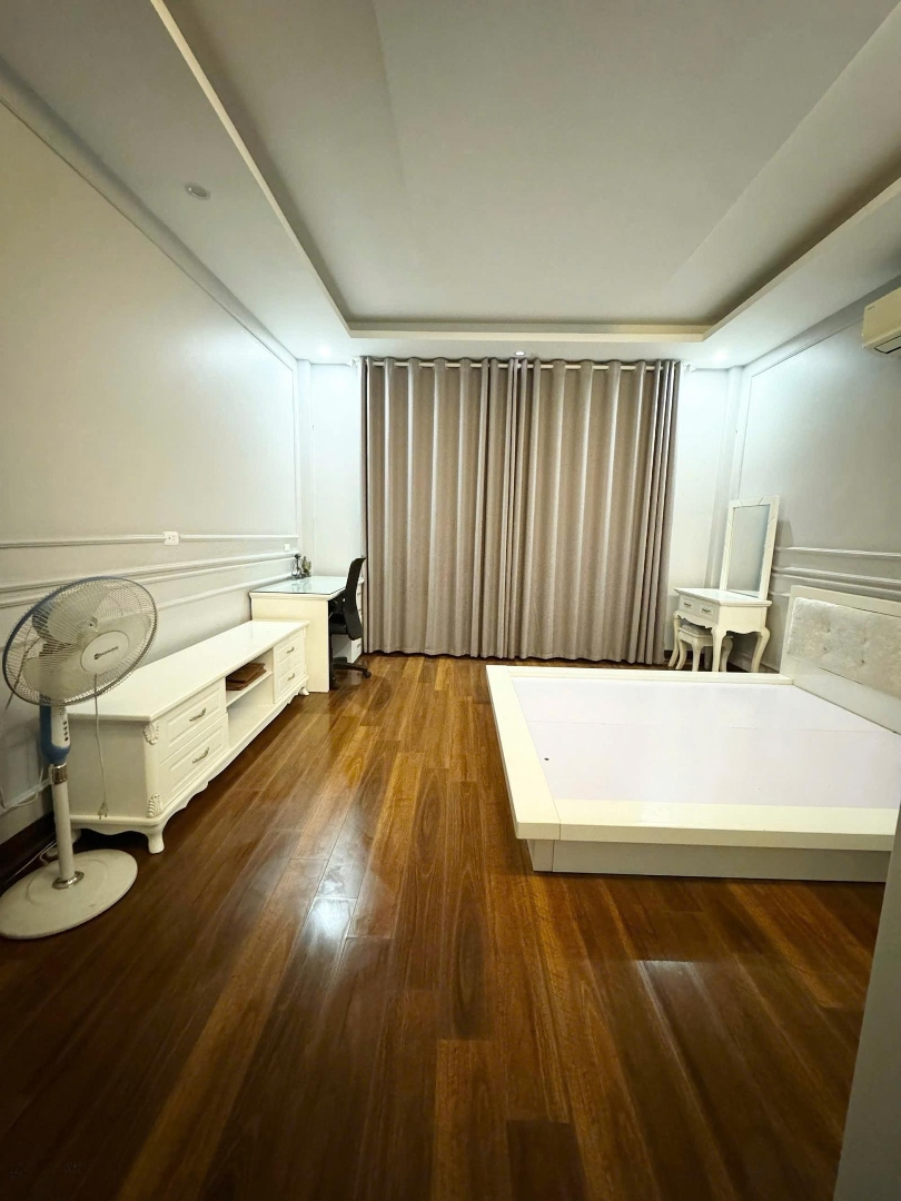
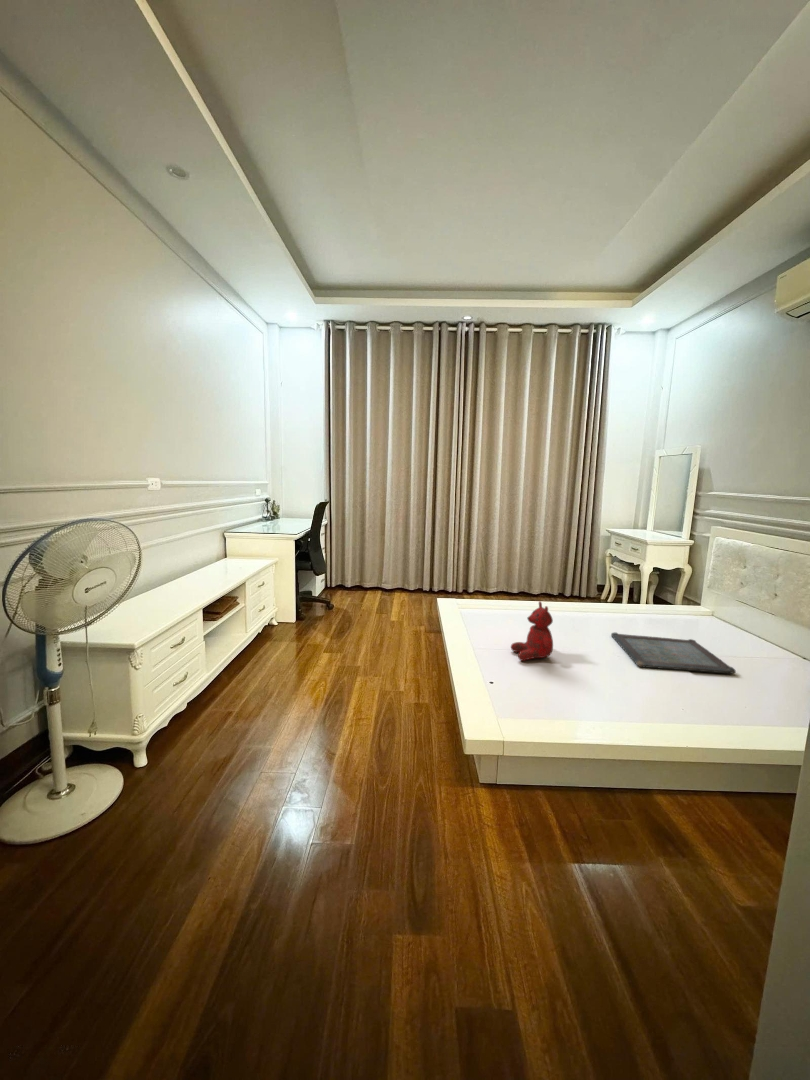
+ teddy bear (533, 630)
+ serving tray (667, 652)
